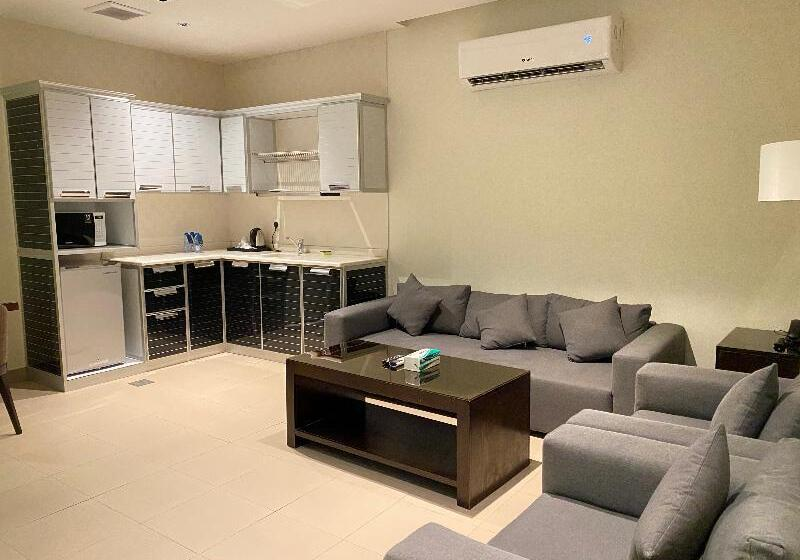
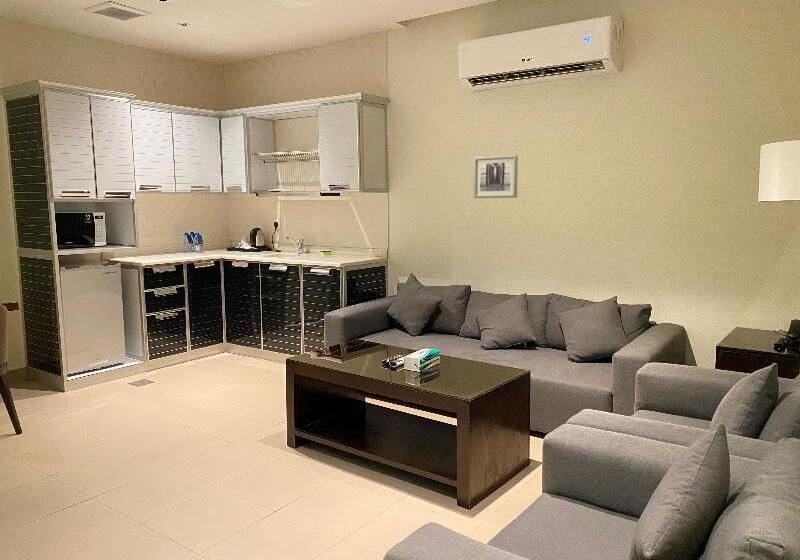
+ wall art (495, 177)
